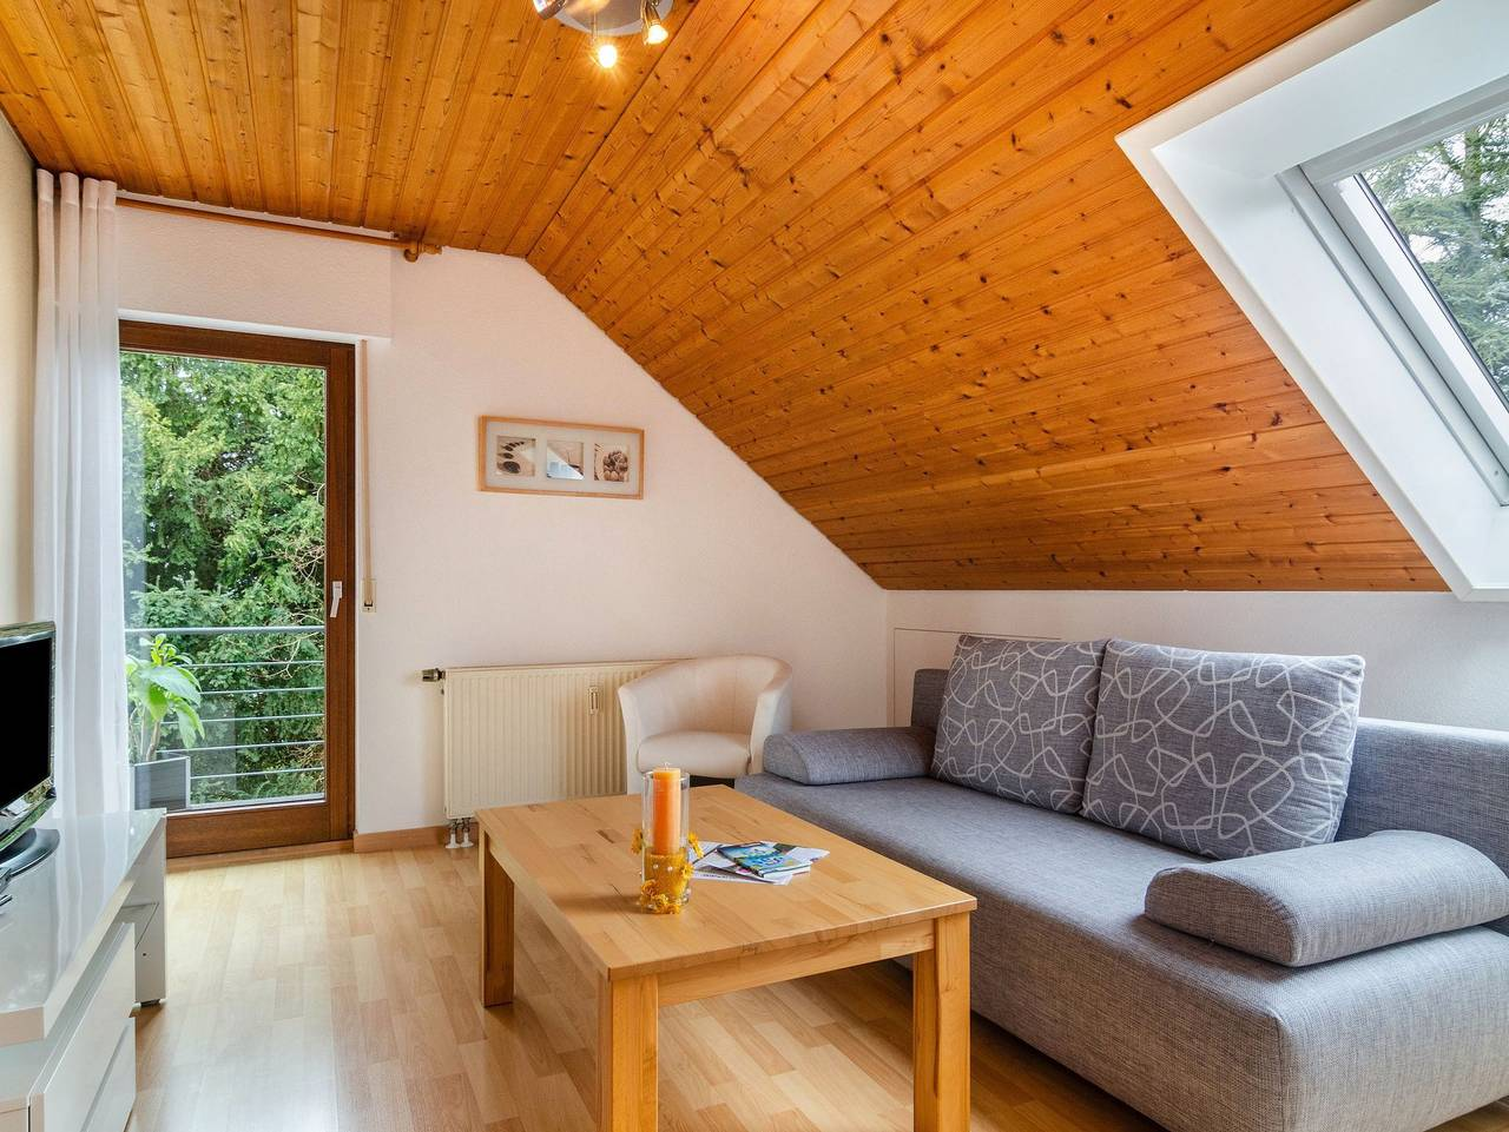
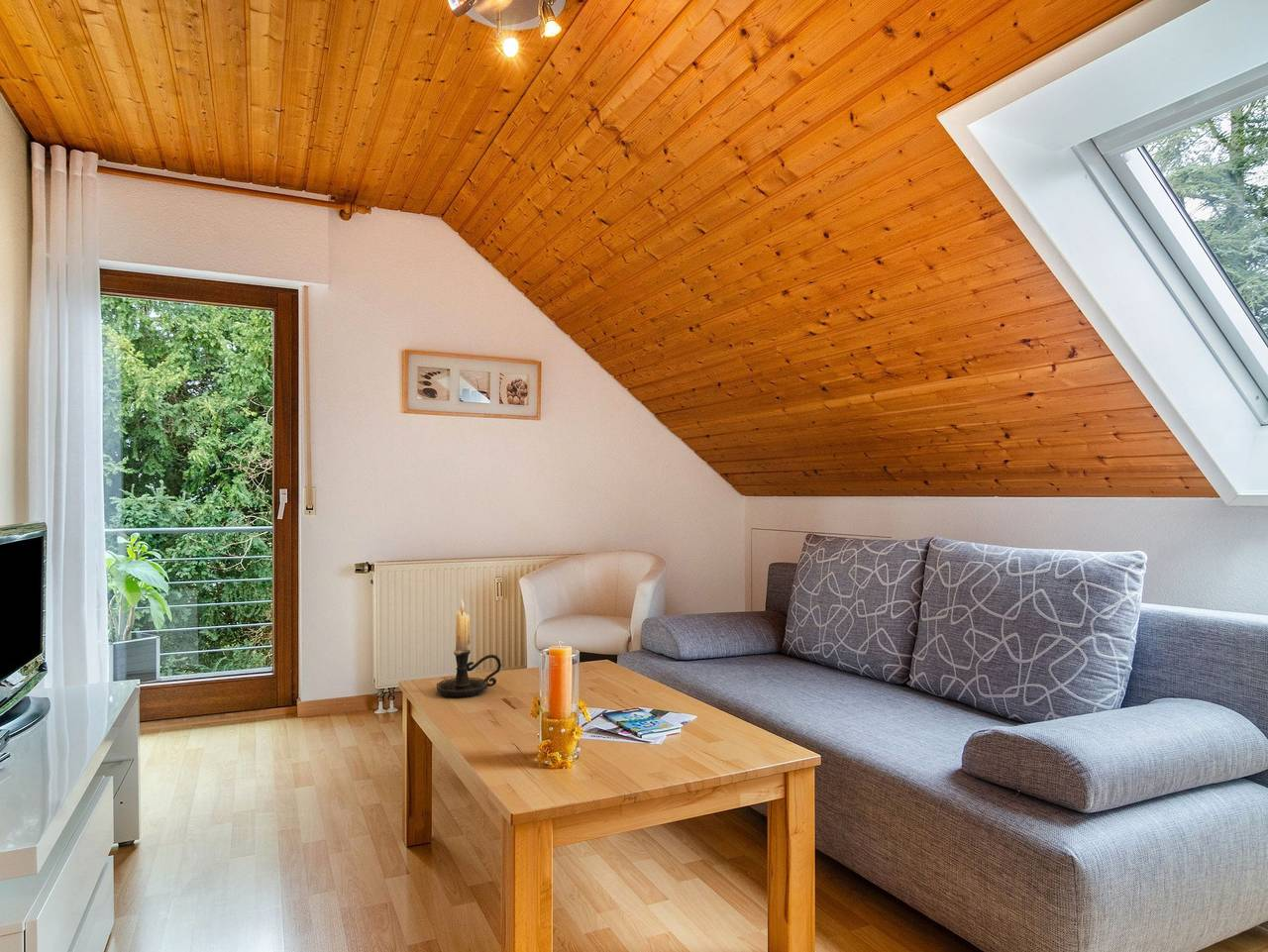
+ candle holder (469, 643)
